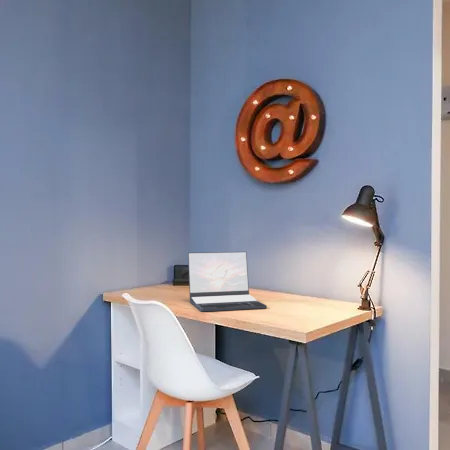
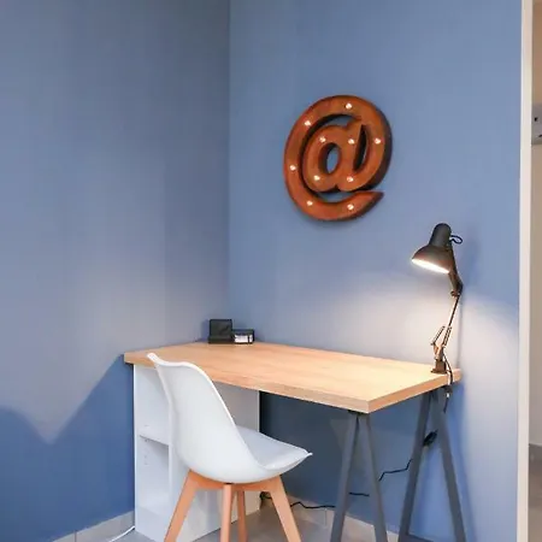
- laptop (225, 279)
